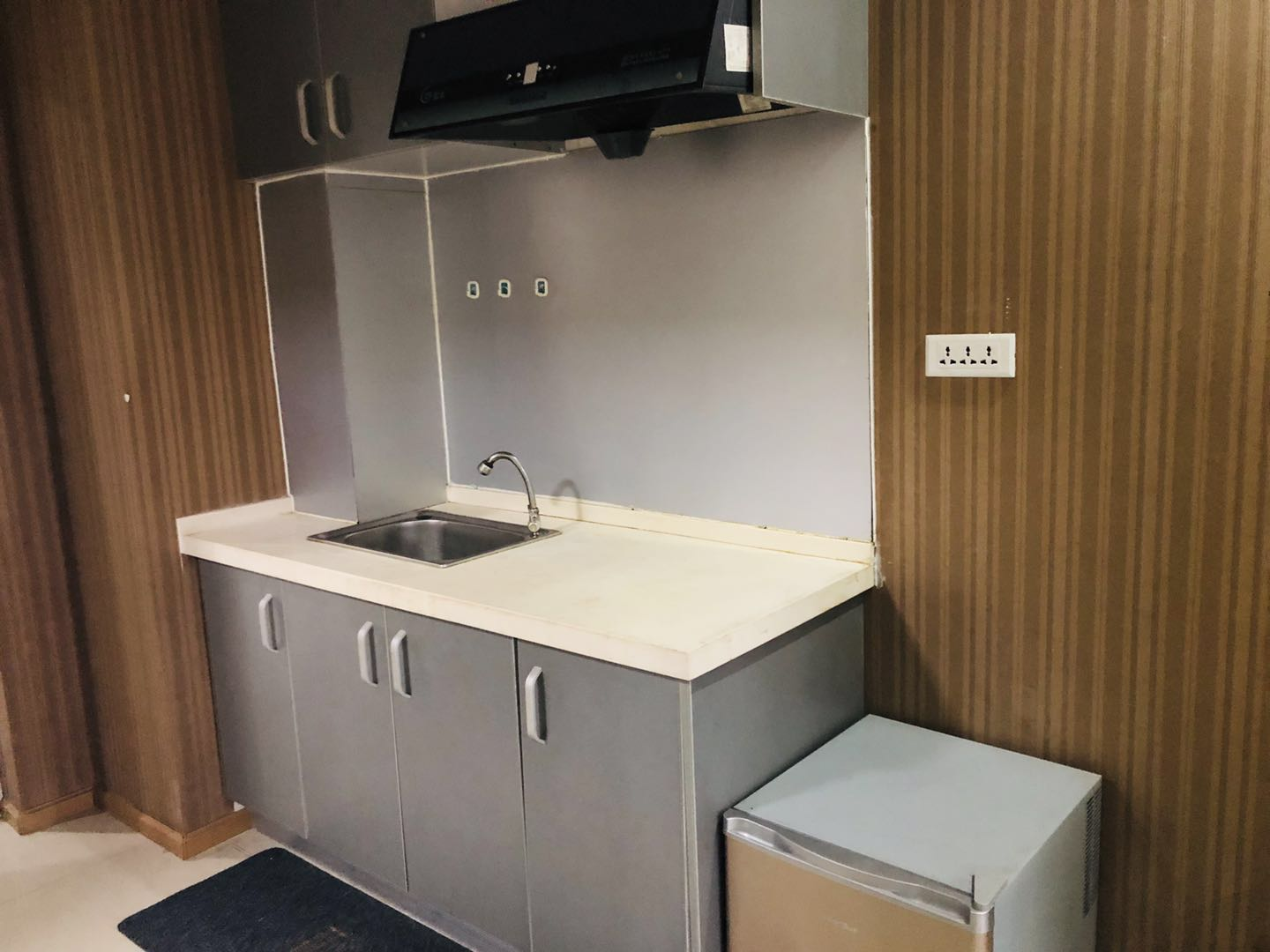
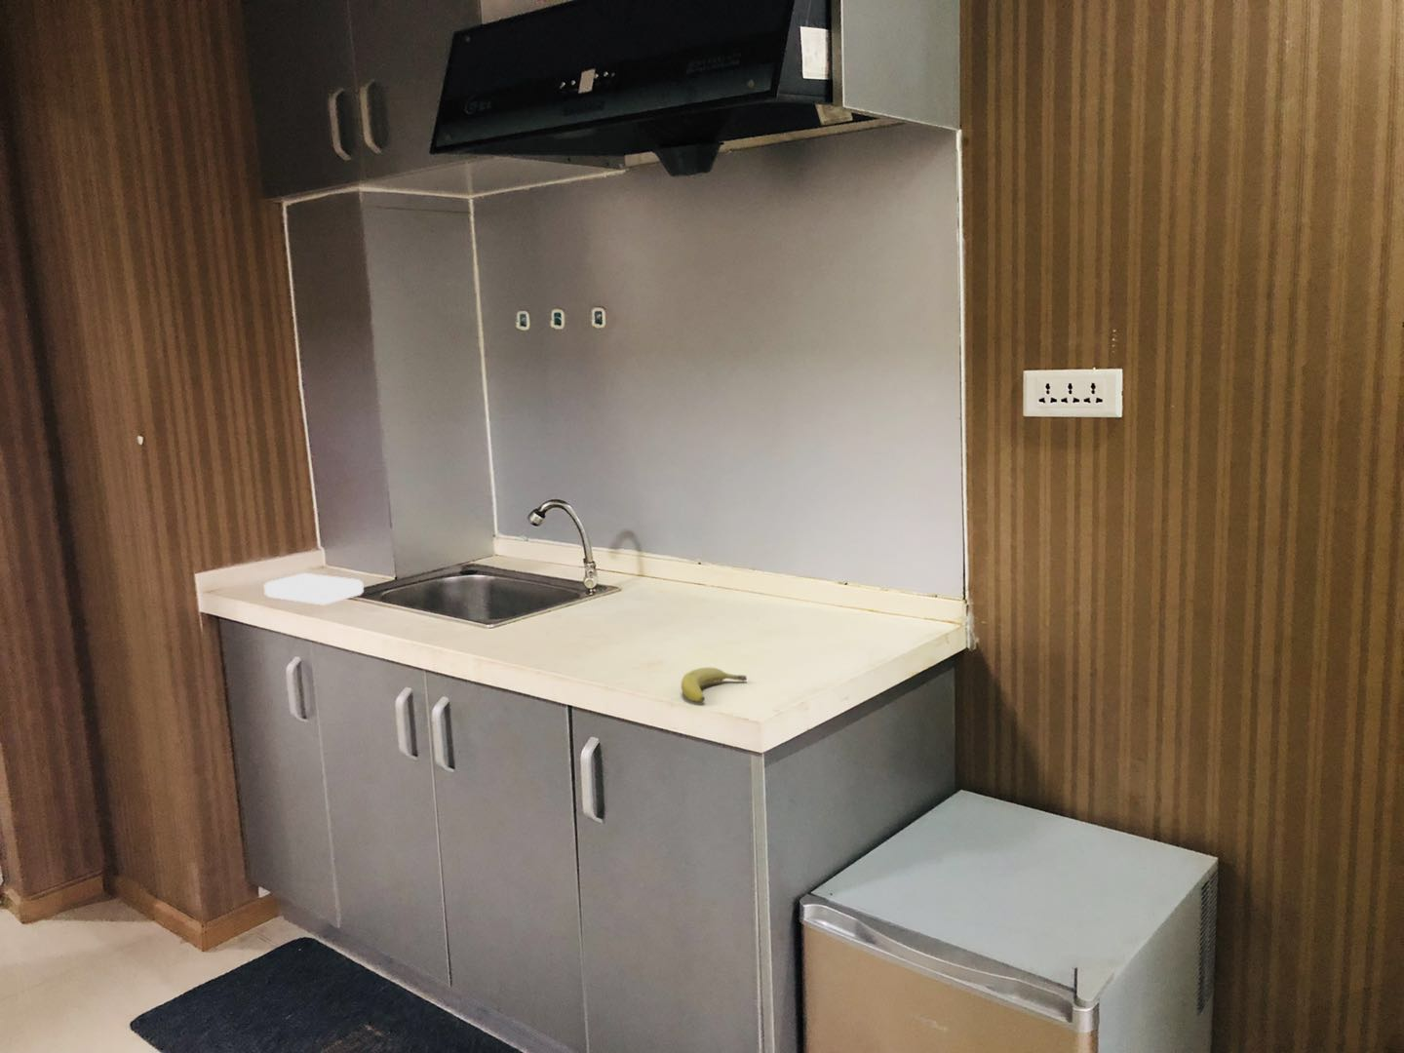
+ fruit (706, 680)
+ wireless charger (313, 588)
